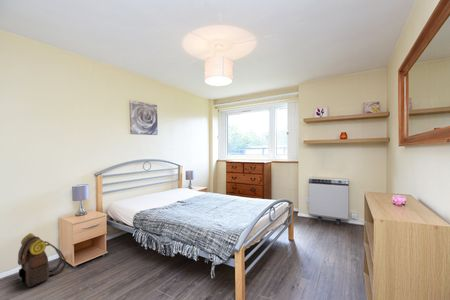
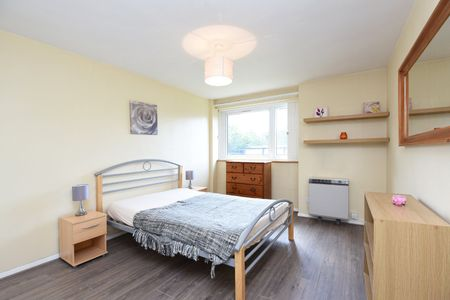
- backpack (42, 255)
